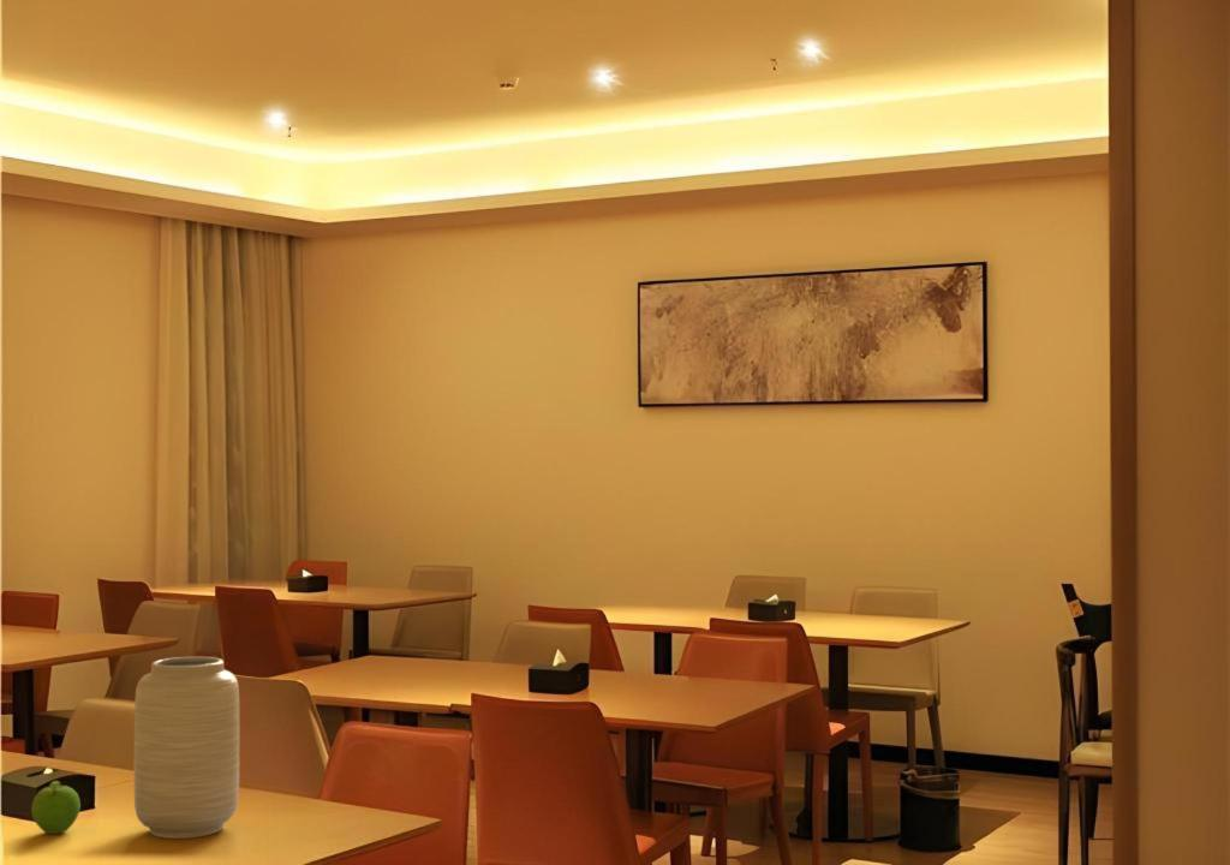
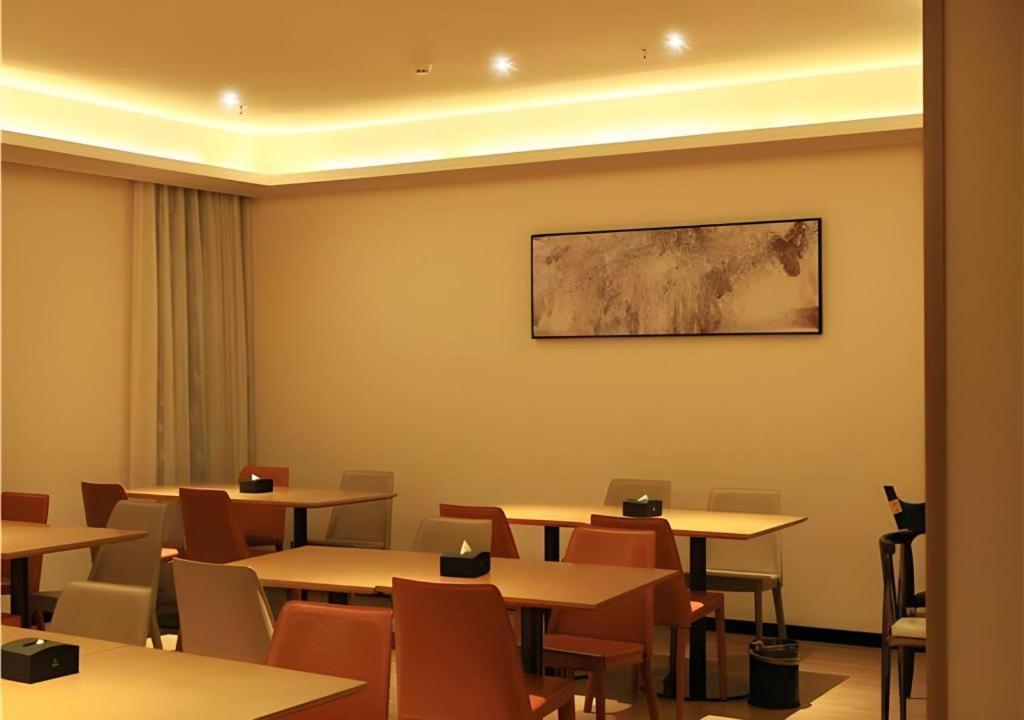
- vase (186, 745)
- fruit (55, 806)
